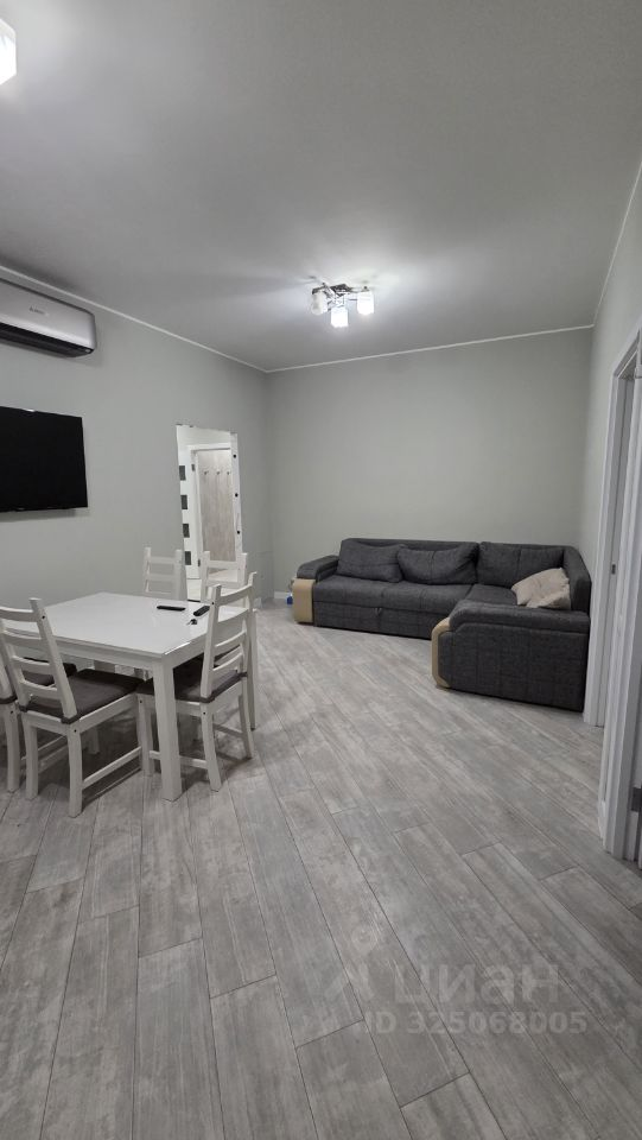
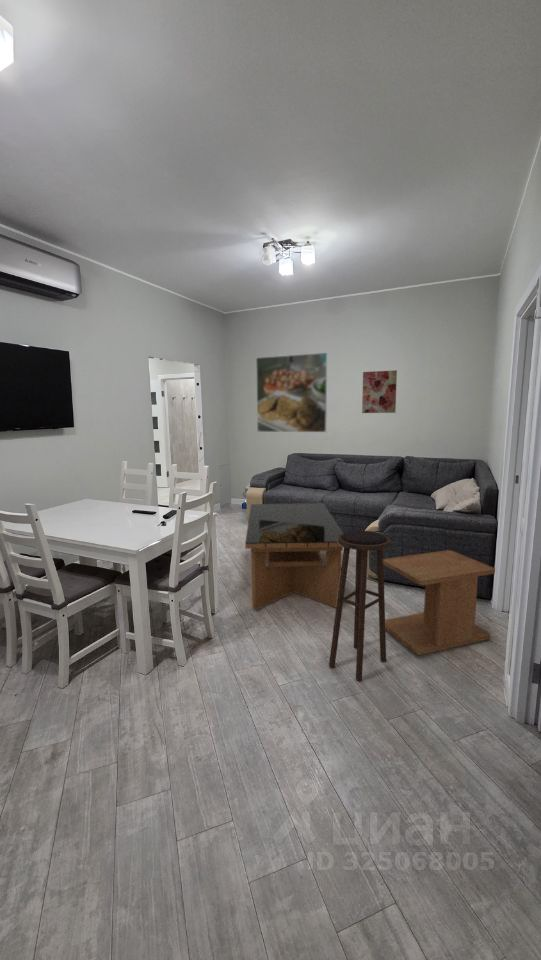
+ wall art (379, 392)
+ coffee table (291, 548)
+ stool (360, 600)
+ side table (435, 599)
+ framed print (290, 394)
